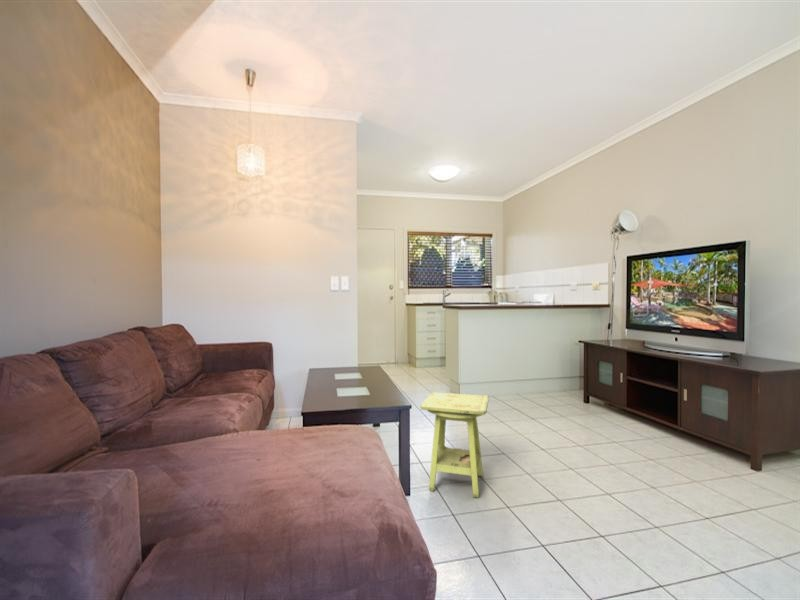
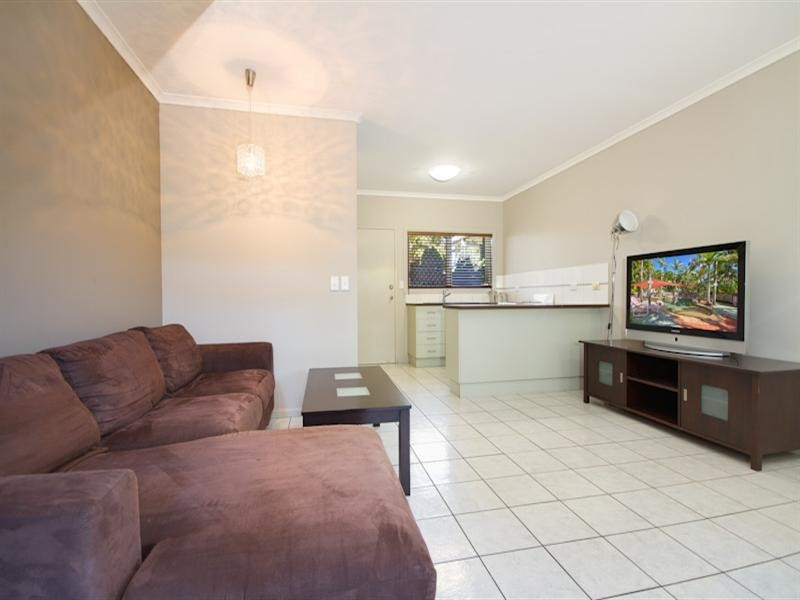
- side table (456, 448)
